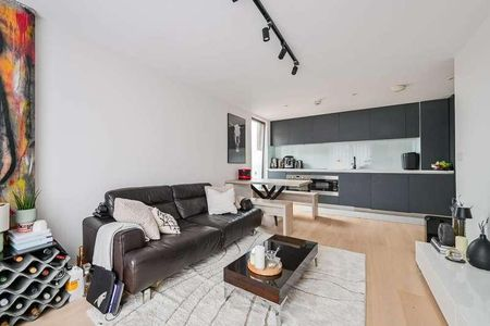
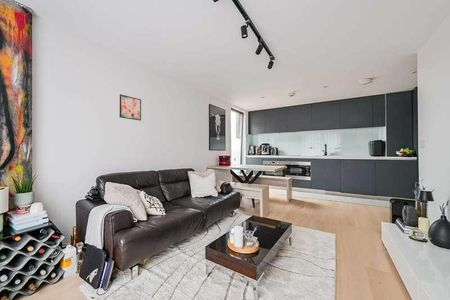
+ wall art (130, 108)
